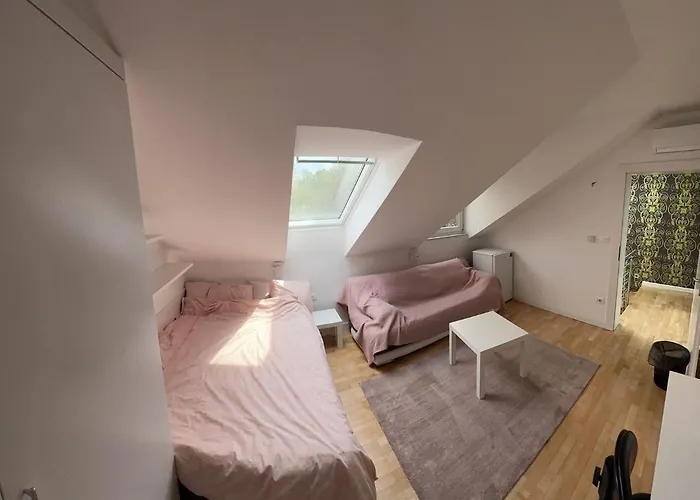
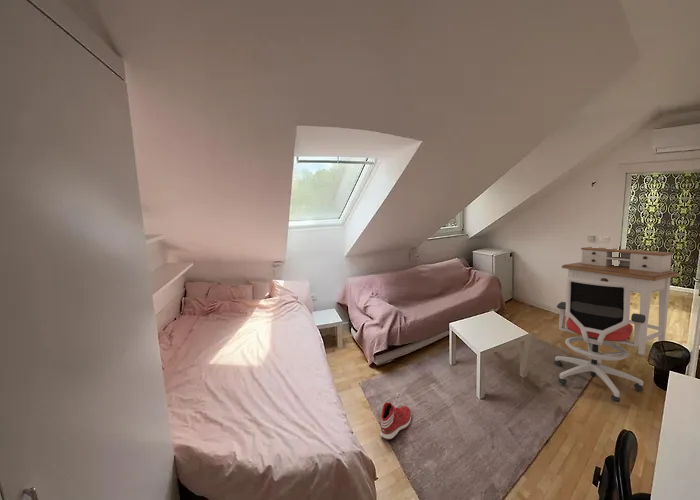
+ office chair (597, 328)
+ sneaker (396, 412)
+ desk (615, 282)
